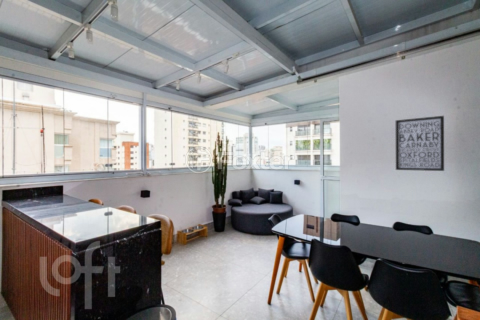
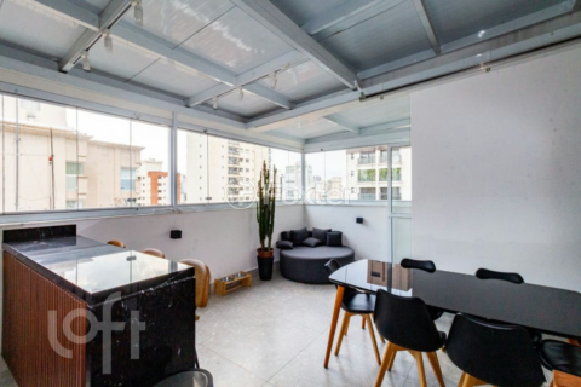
- wall art (418, 144)
